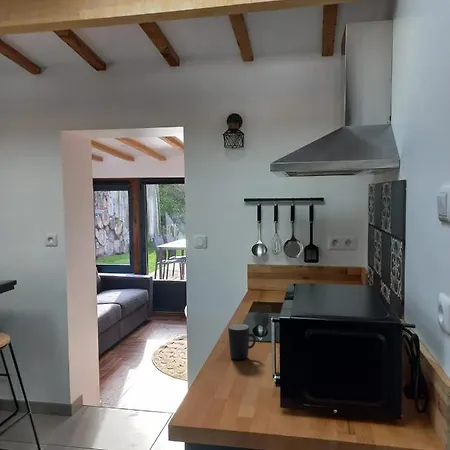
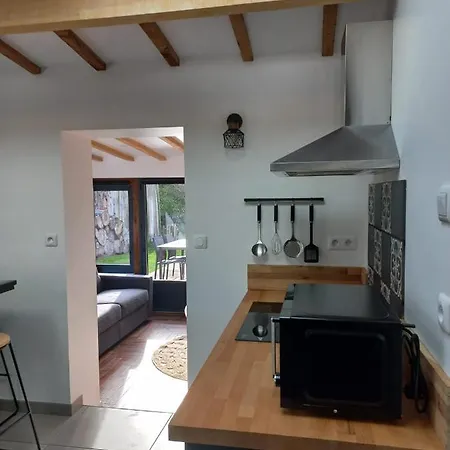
- mug (242, 341)
